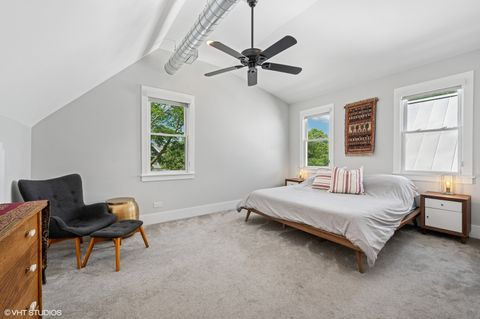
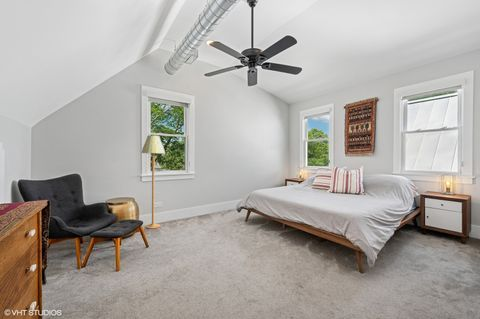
+ floor lamp (153, 181)
